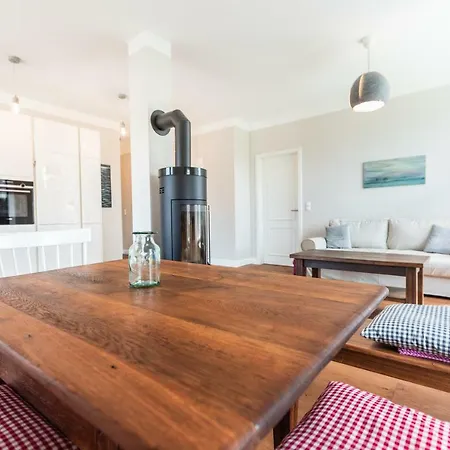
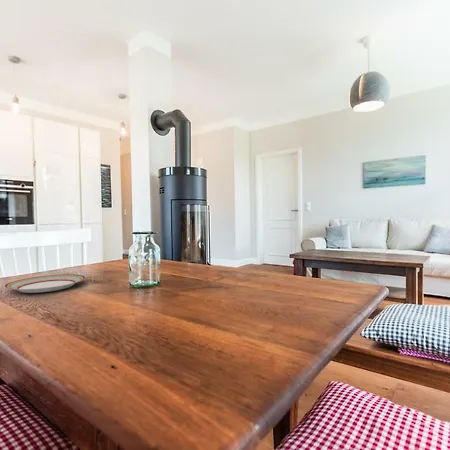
+ plate (47, 284)
